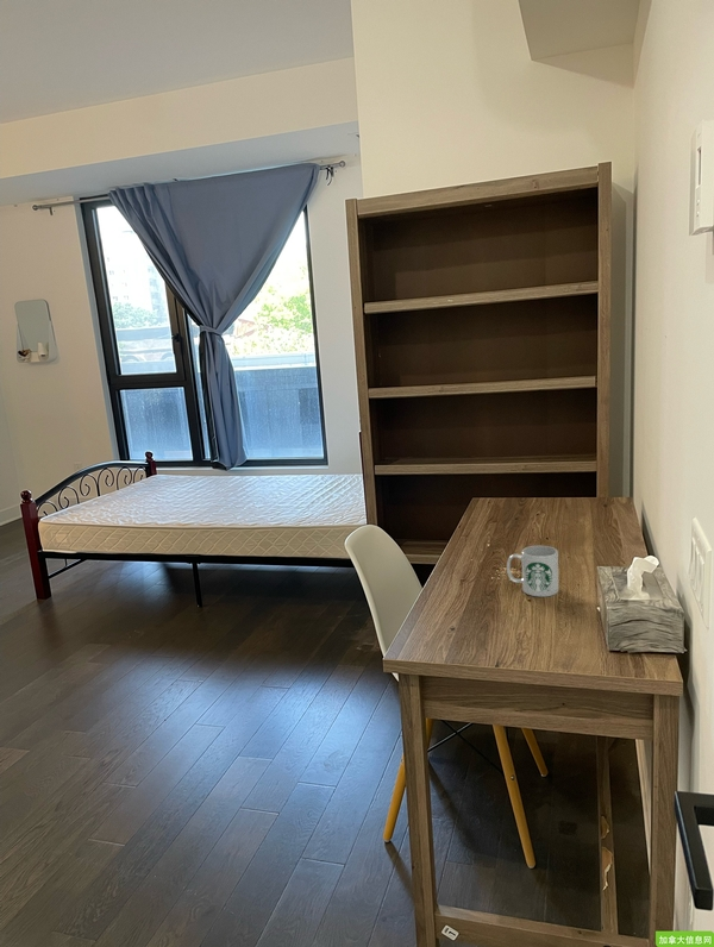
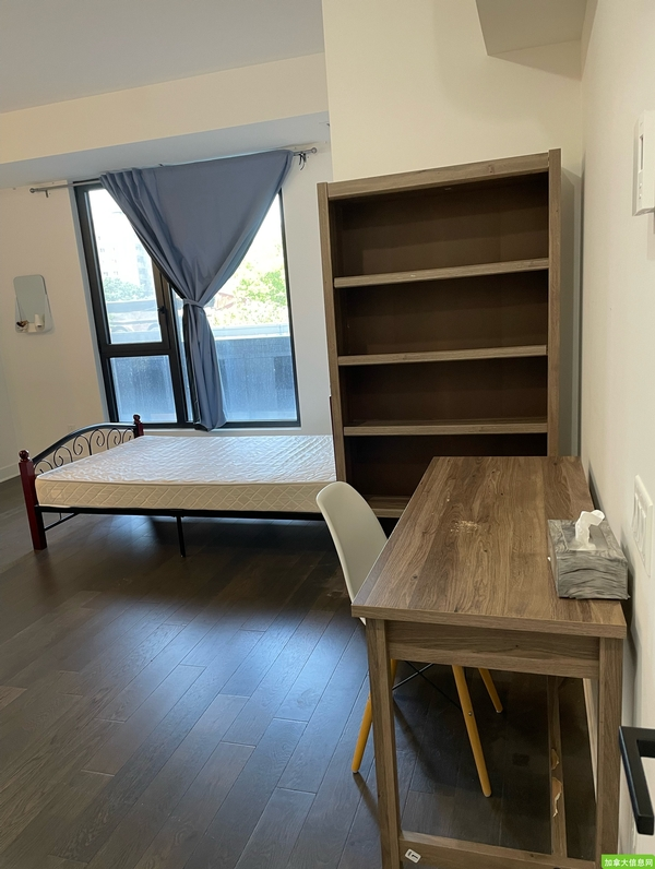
- mug (532, 570)
